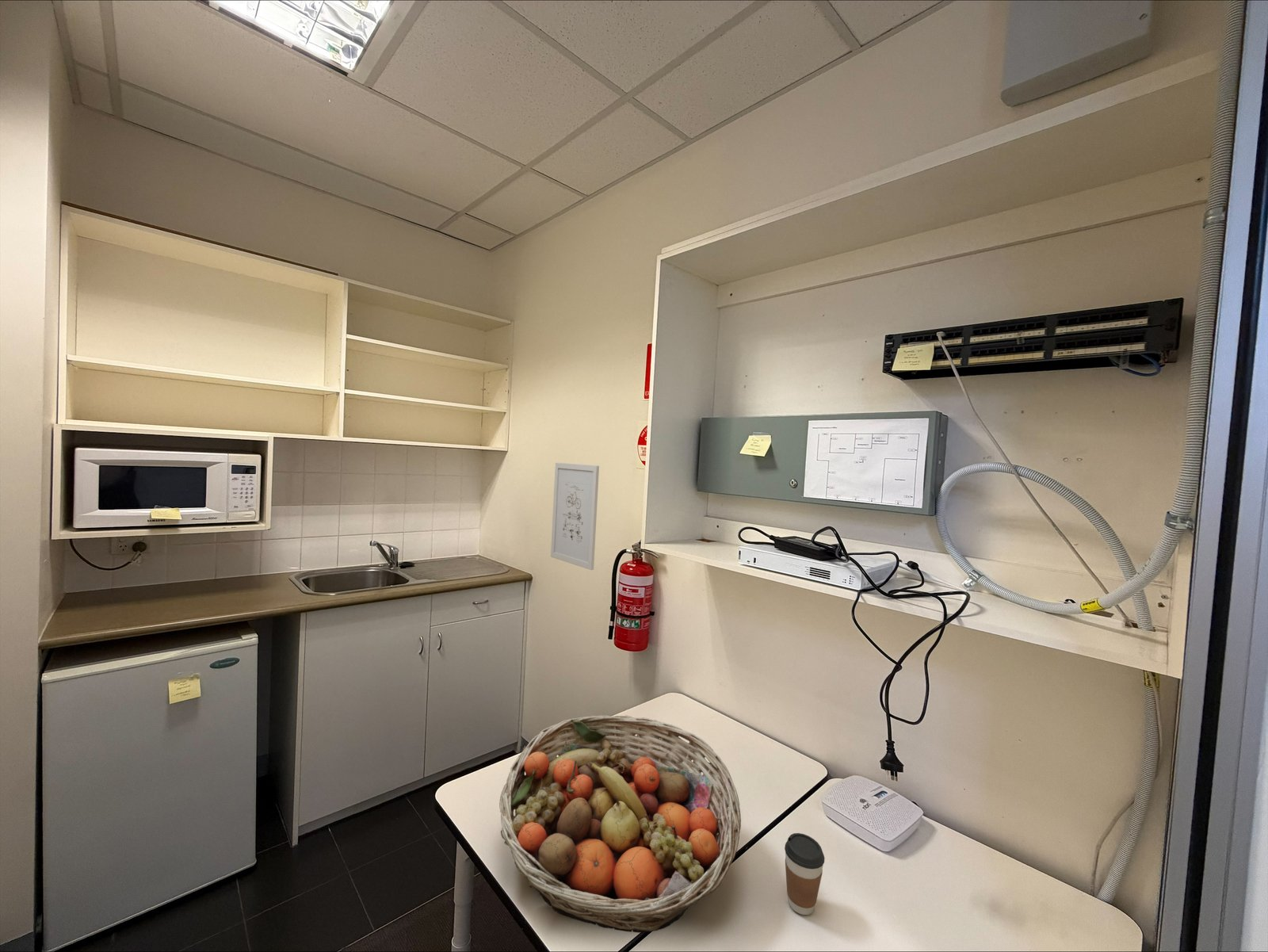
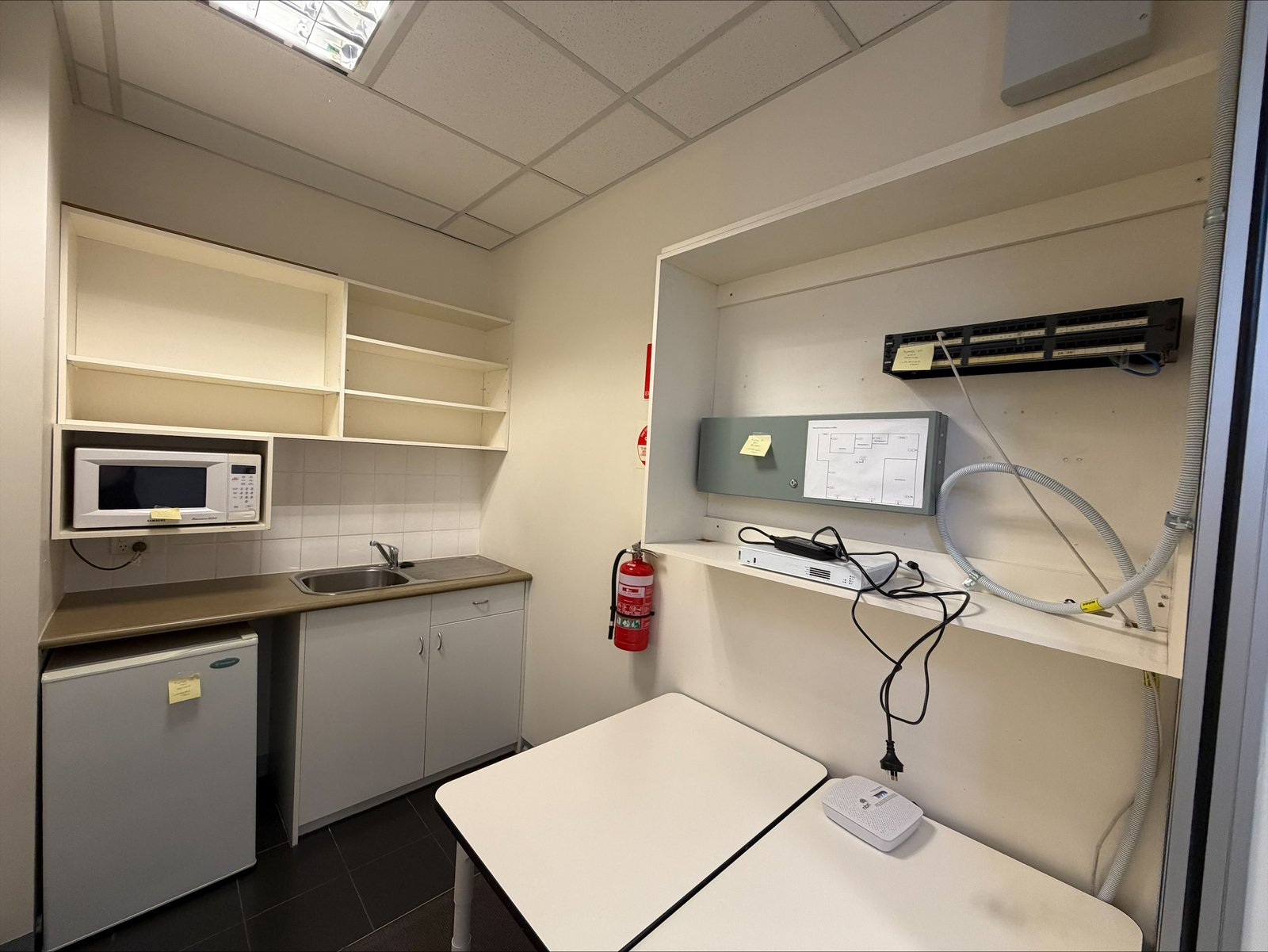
- fruit basket (618, 811)
- coffee cup (803, 874)
- wall art (573, 514)
